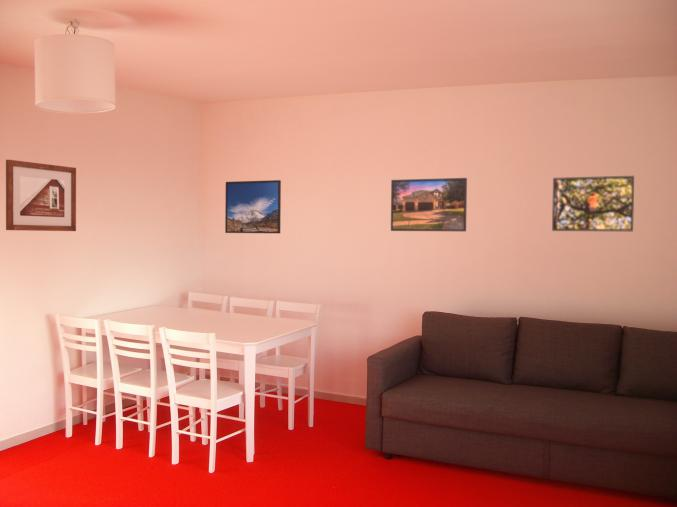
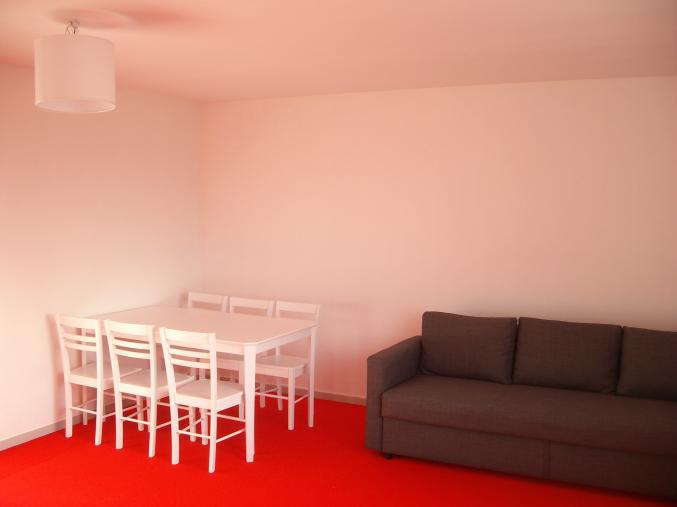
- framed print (427, 205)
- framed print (592, 204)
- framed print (252, 207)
- picture frame (42, 197)
